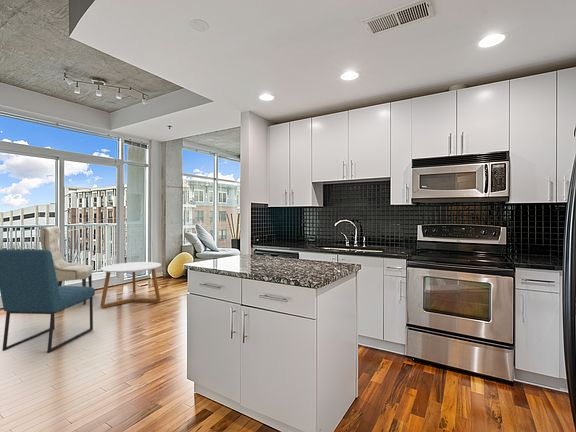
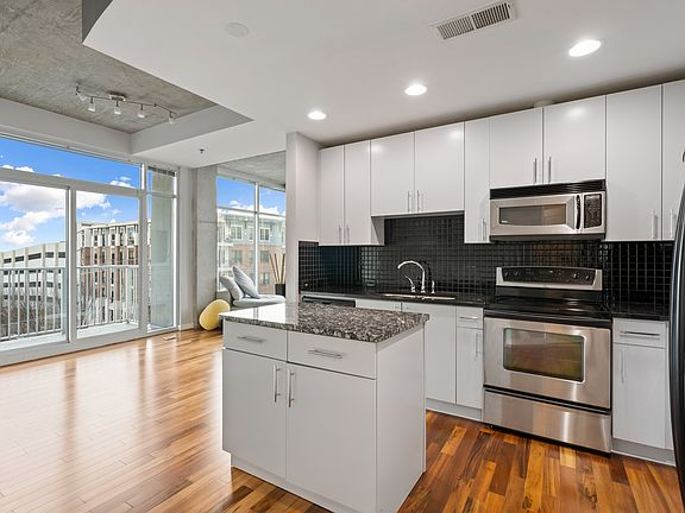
- chair (67, 264)
- coffee table (133, 283)
- chair (49, 293)
